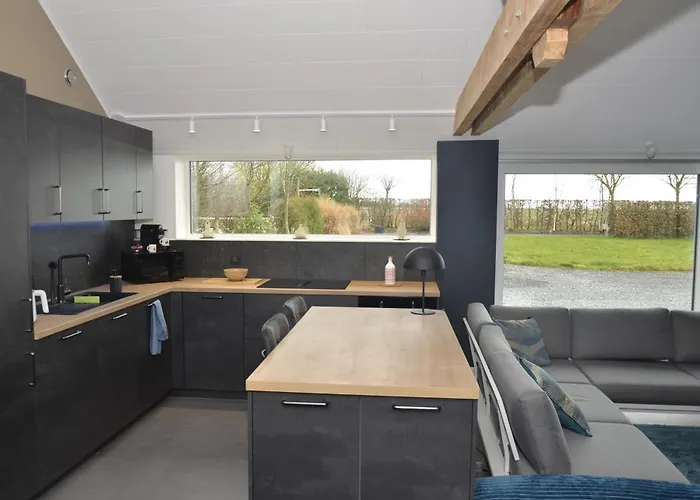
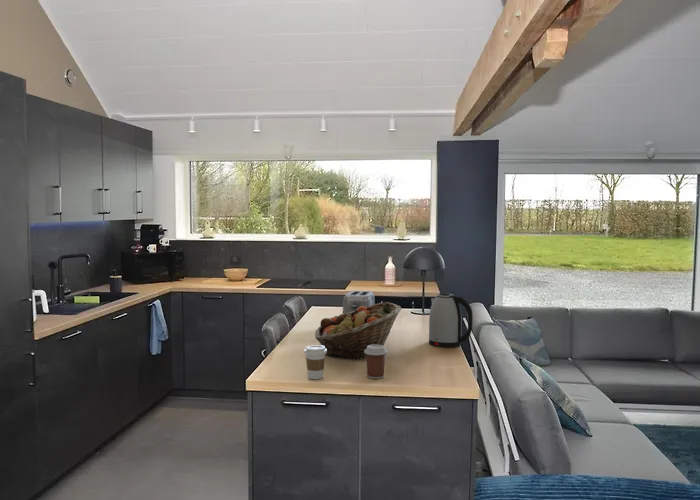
+ fruit basket (357, 328)
+ toaster (357, 309)
+ coffee cup (375, 361)
+ coffee cup (315, 362)
+ kettle (450, 319)
